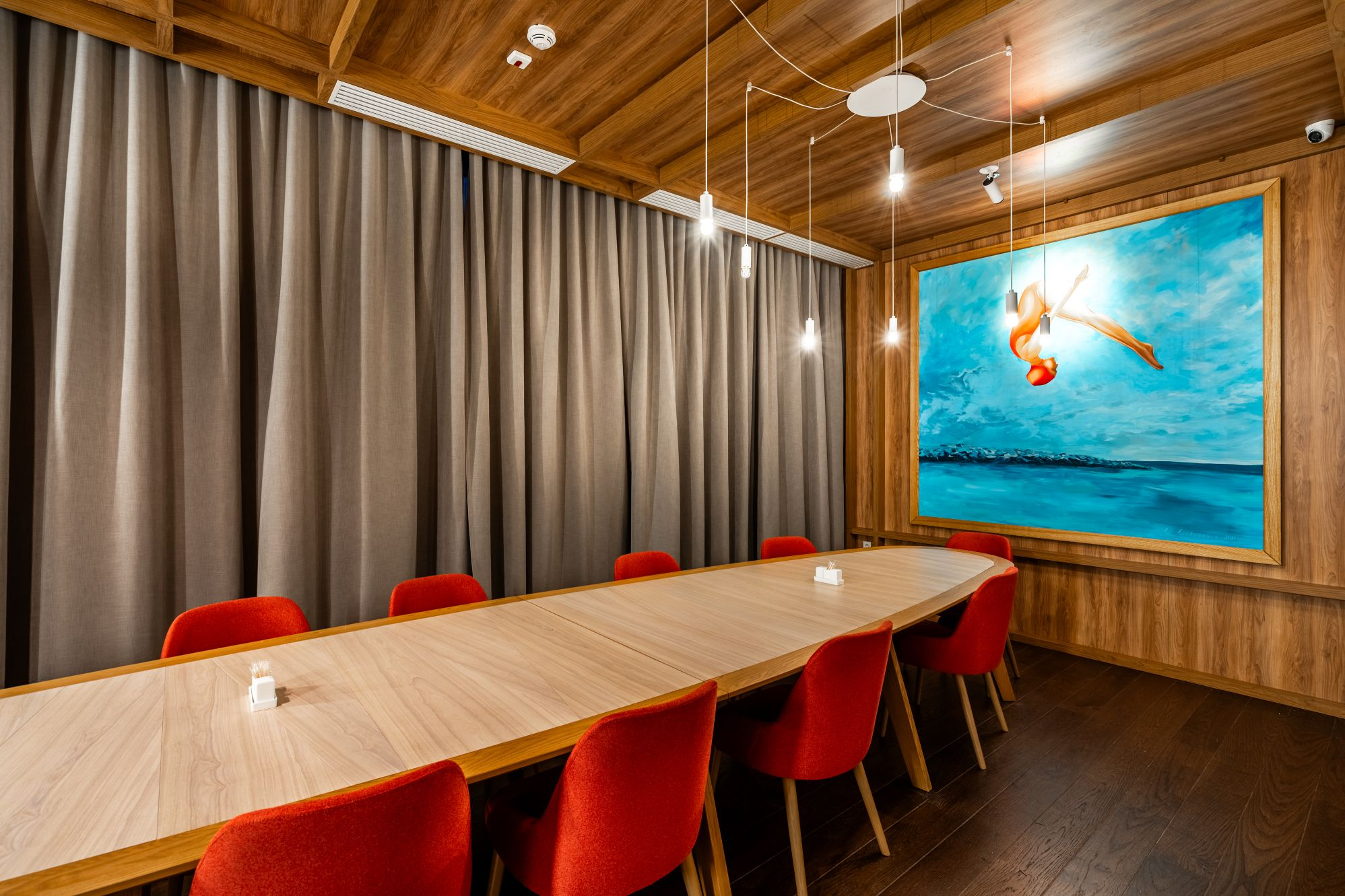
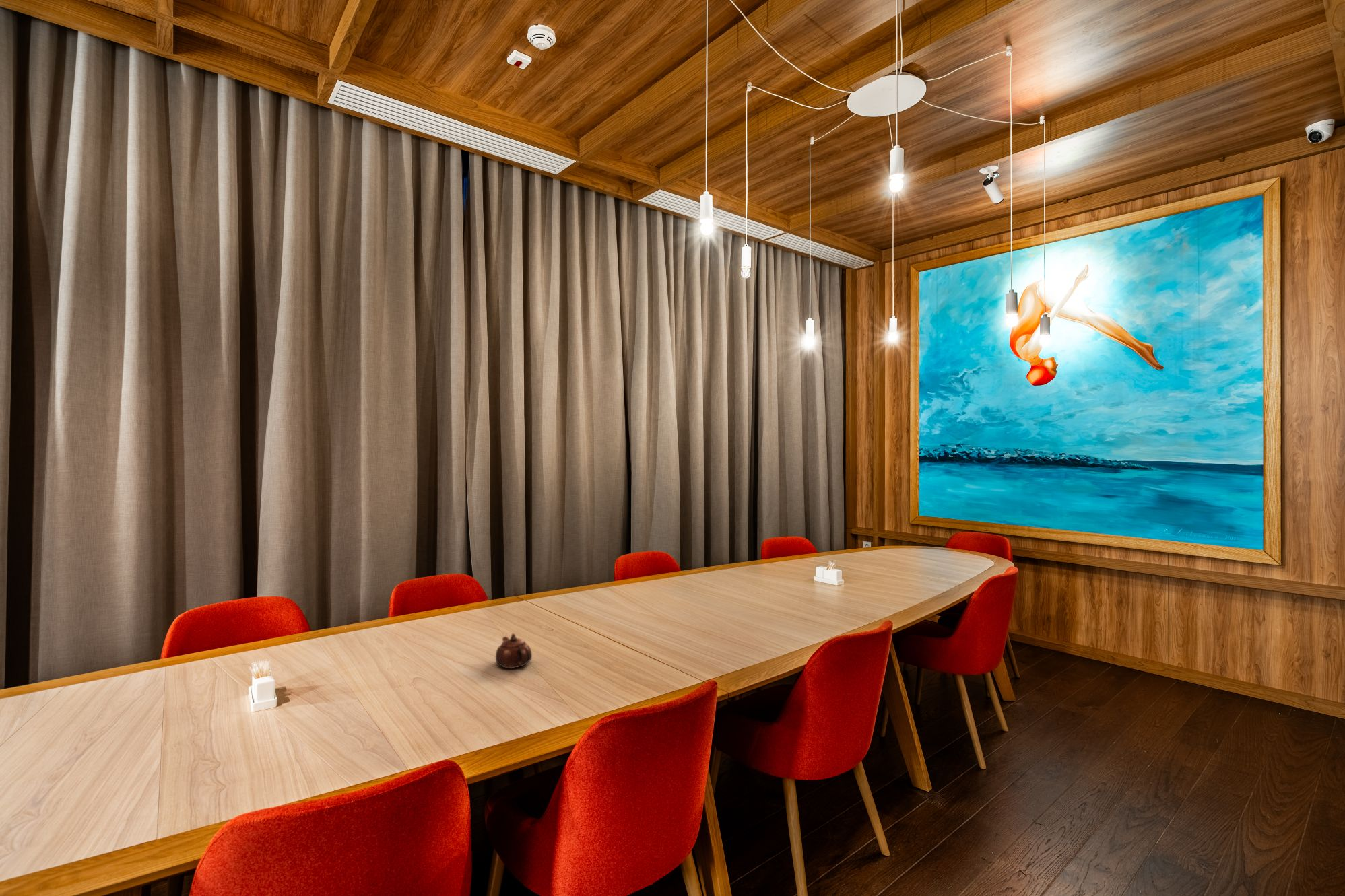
+ teapot (514, 649)
